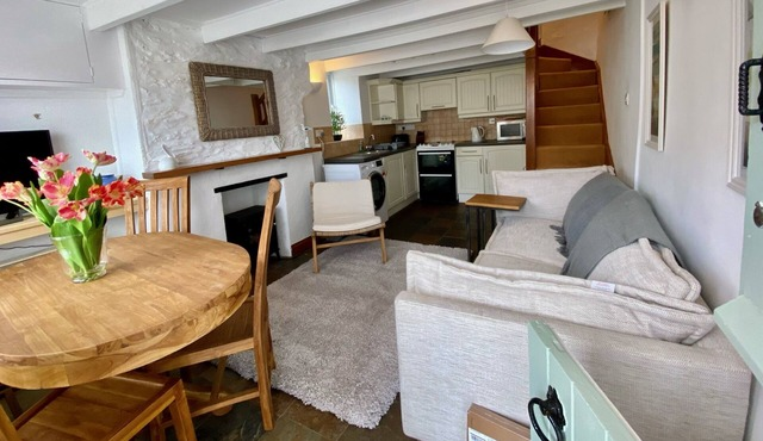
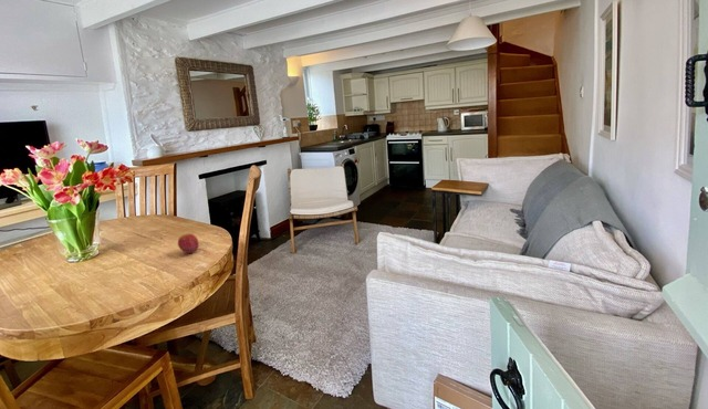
+ fruit (188, 242)
